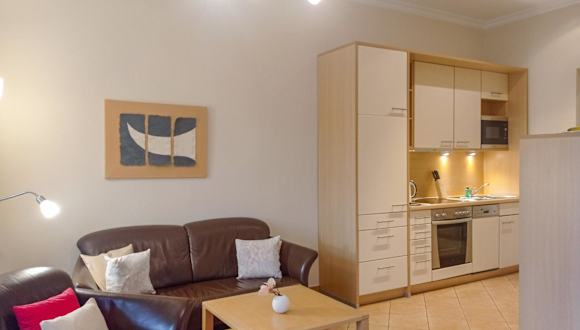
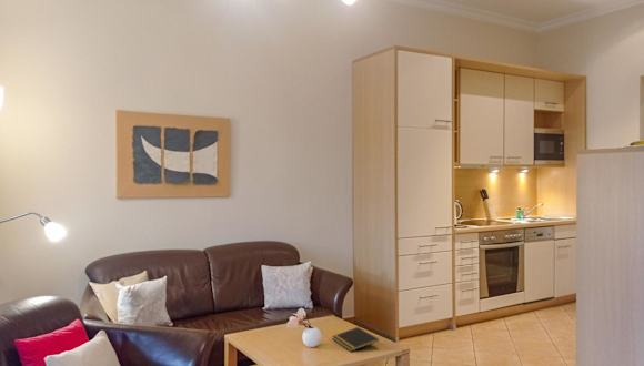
+ notepad (354, 338)
